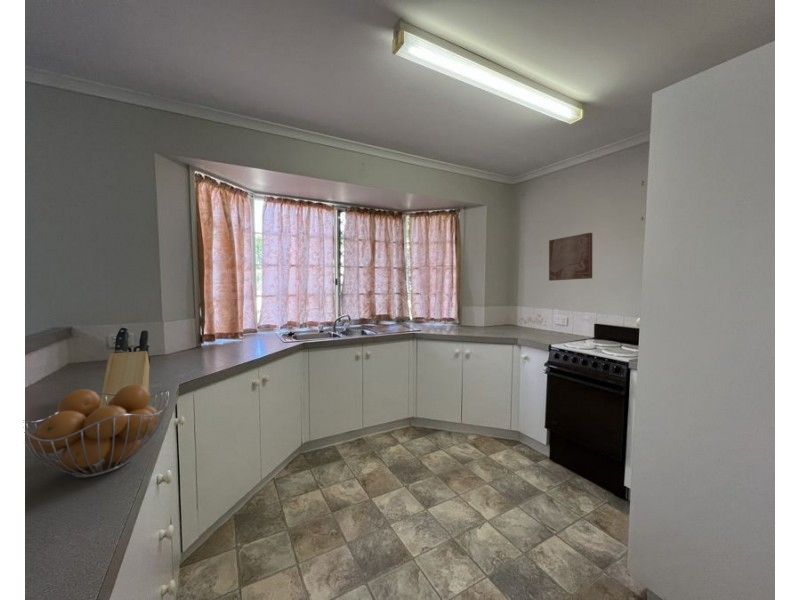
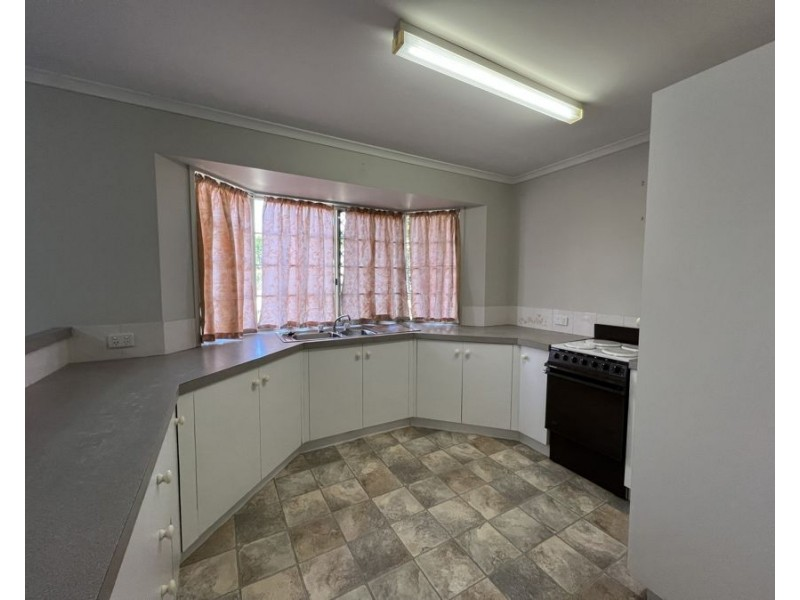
- fruit basket (102, 426)
- knife block (127, 369)
- wall art (569, 258)
